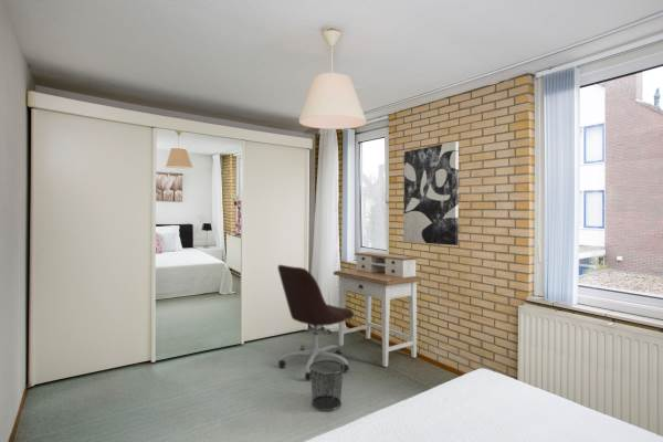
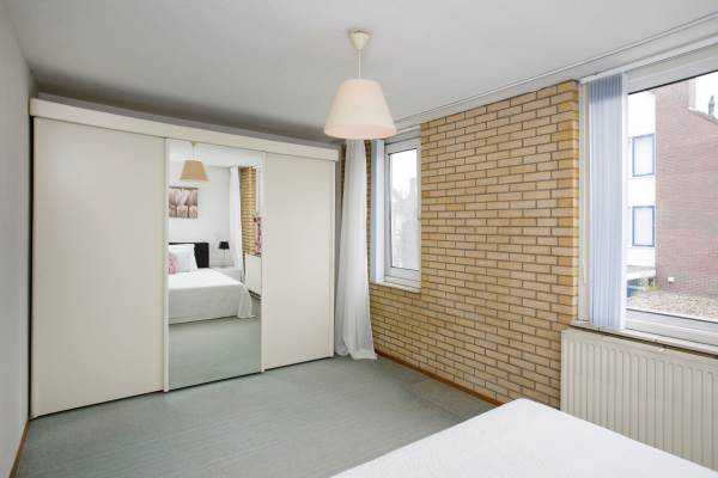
- desk (370, 303)
- office chair (315, 314)
- wall art (429, 194)
- waste bin (326, 385)
